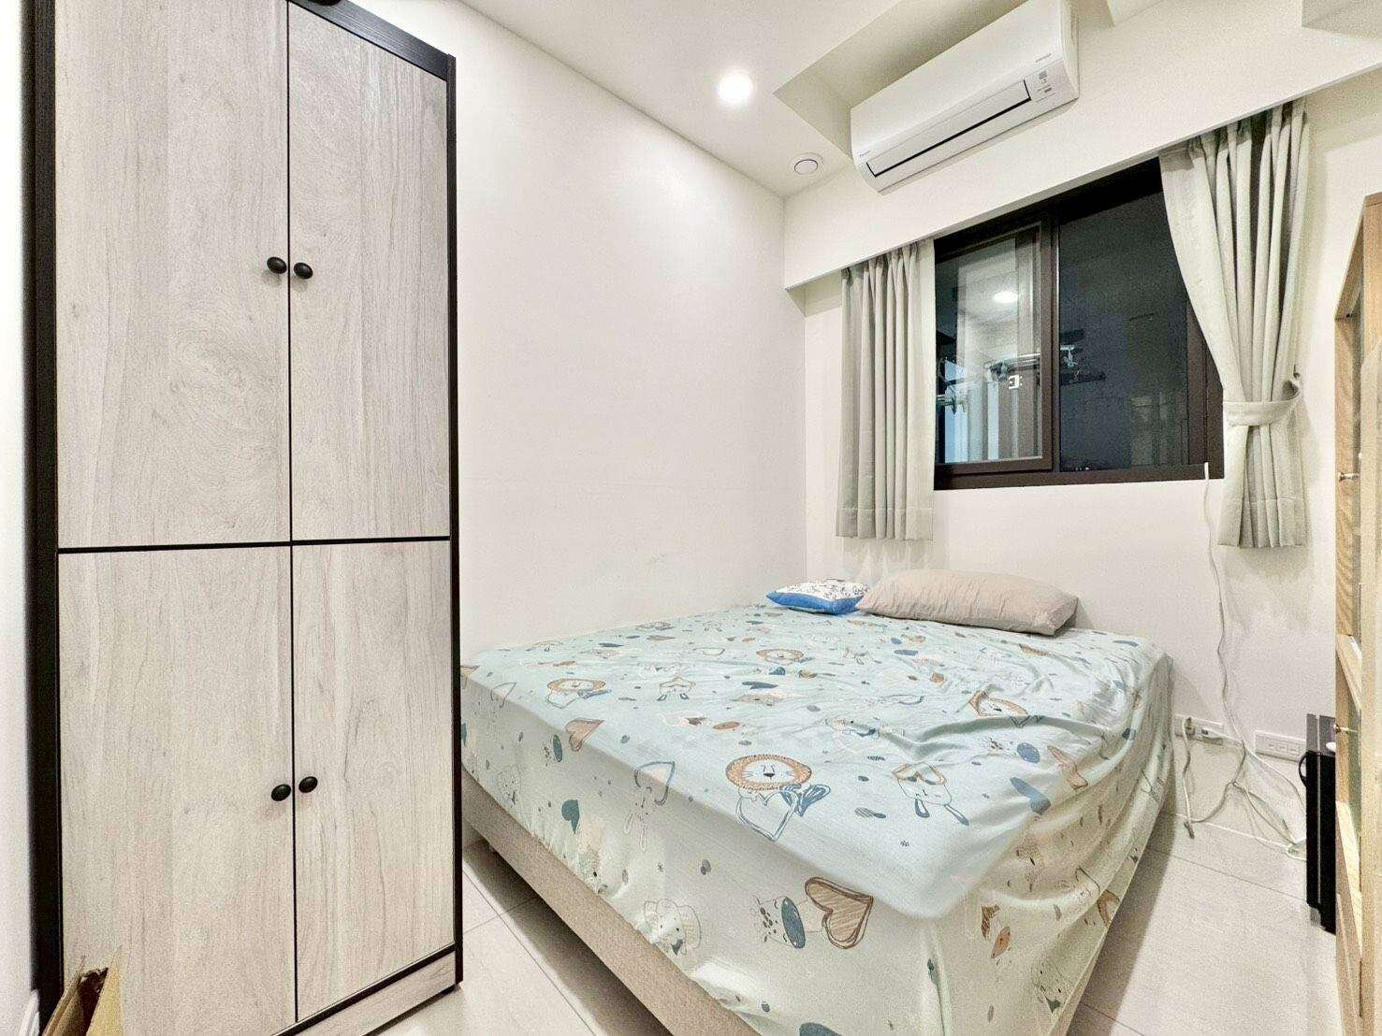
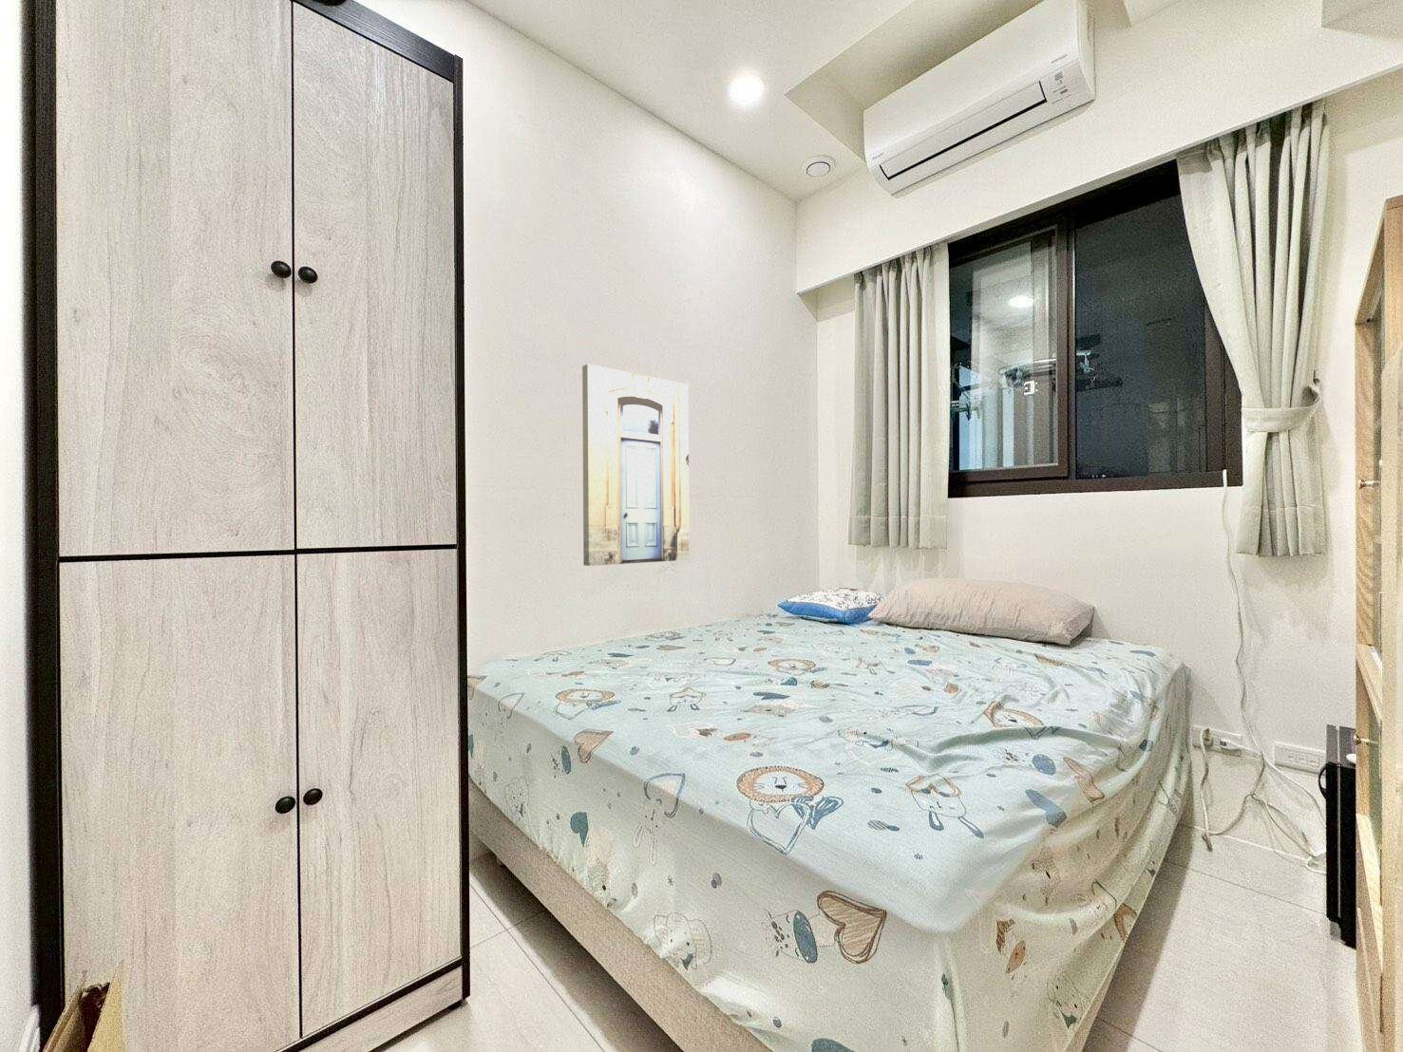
+ wall art (638, 469)
